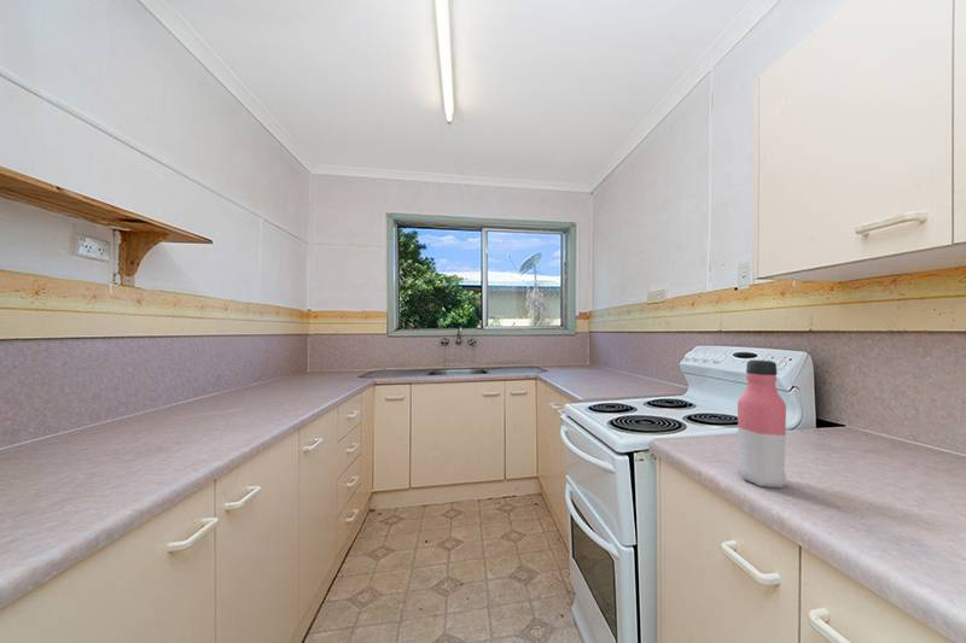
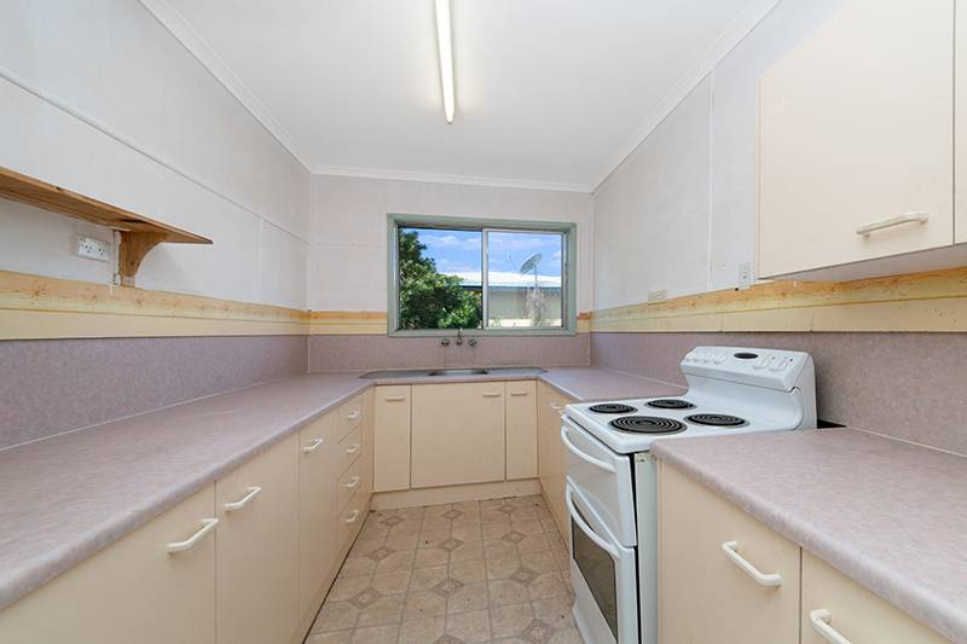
- water bottle (761, 420)
